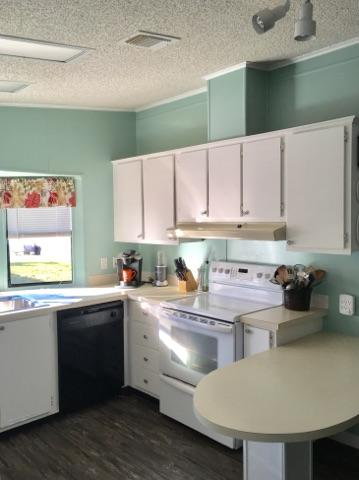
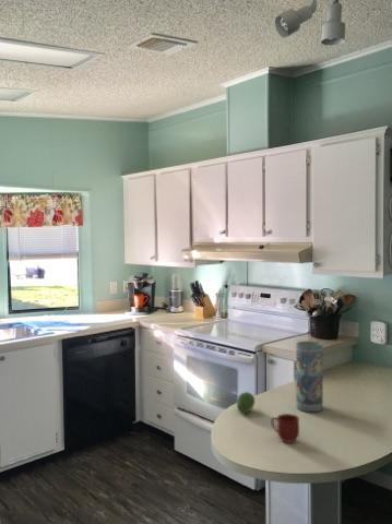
+ fruit (245, 402)
+ mug (284, 427)
+ vase (309, 376)
